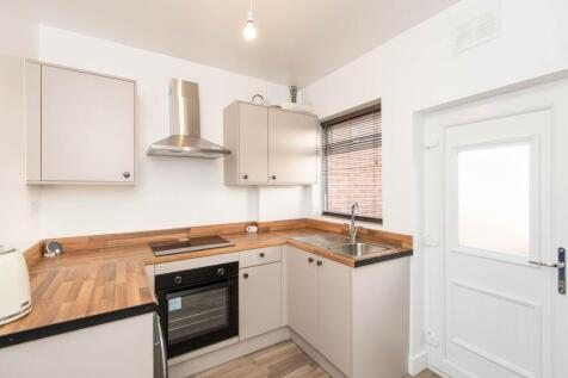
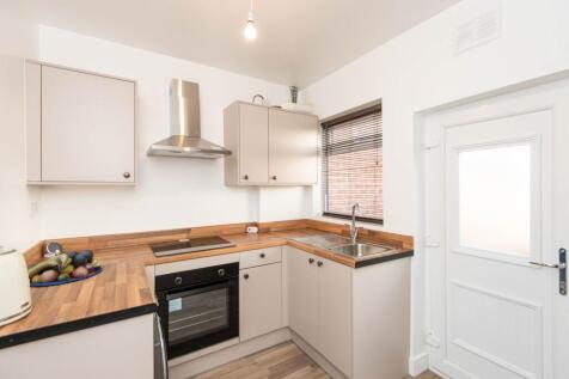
+ fruit bowl (63, 263)
